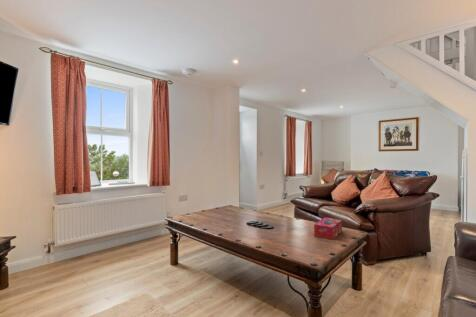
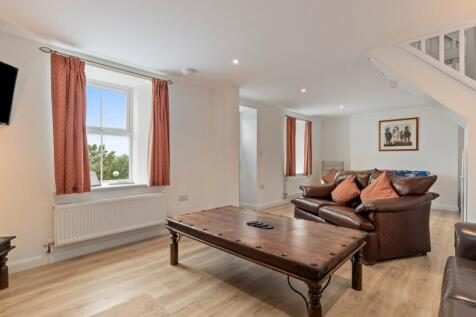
- tissue box (328, 227)
